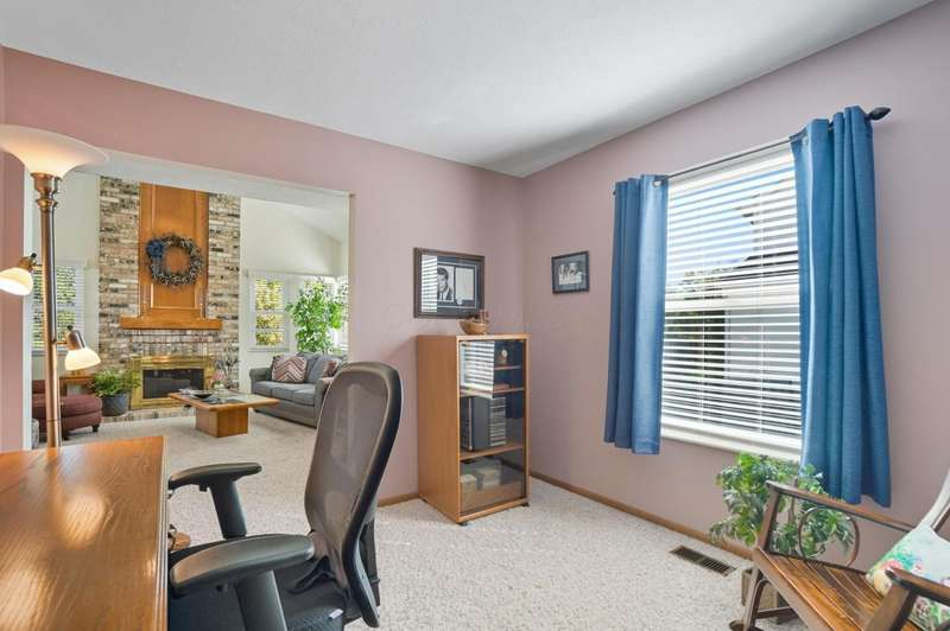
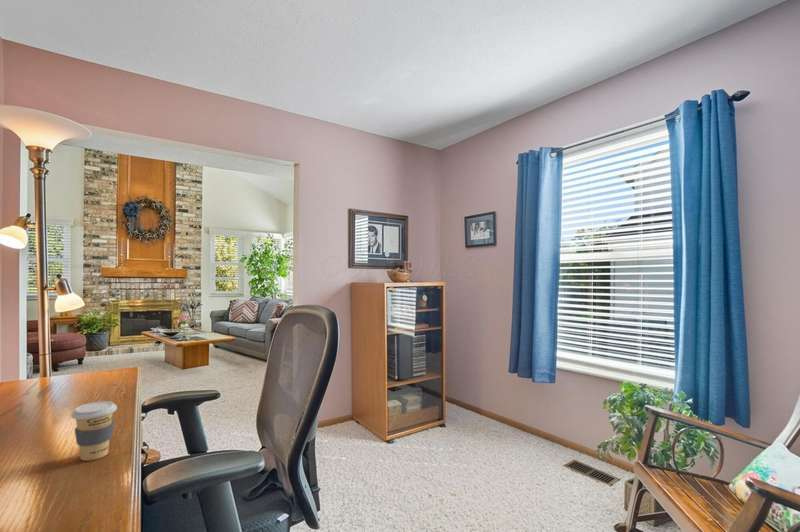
+ coffee cup (94, 430)
